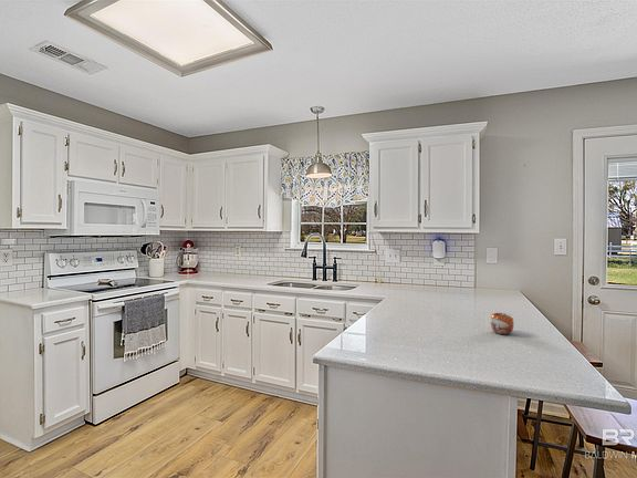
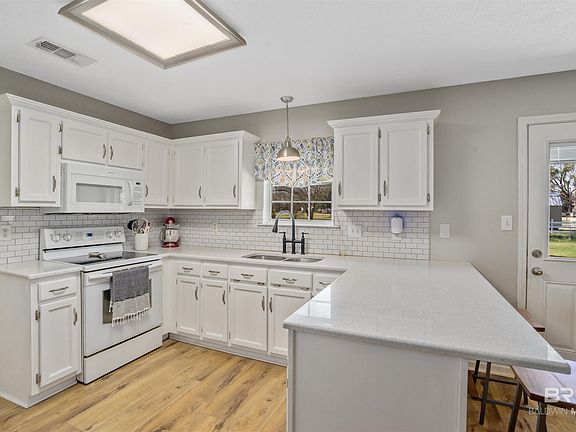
- mug (502, 323)
